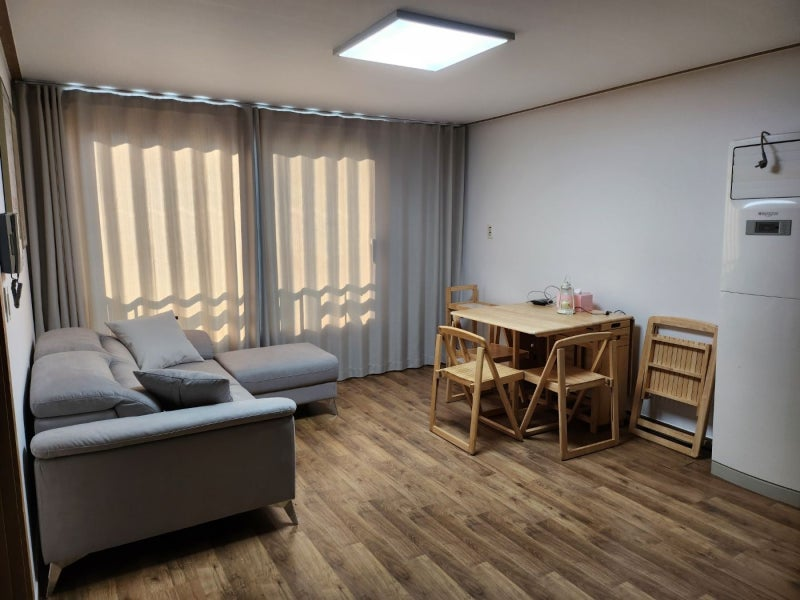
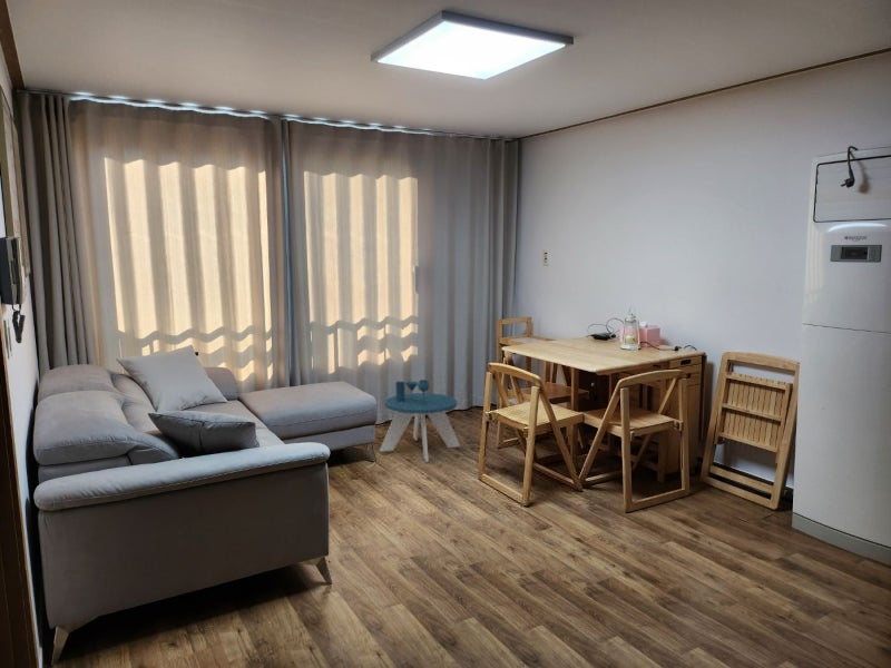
+ side table (420, 413)
